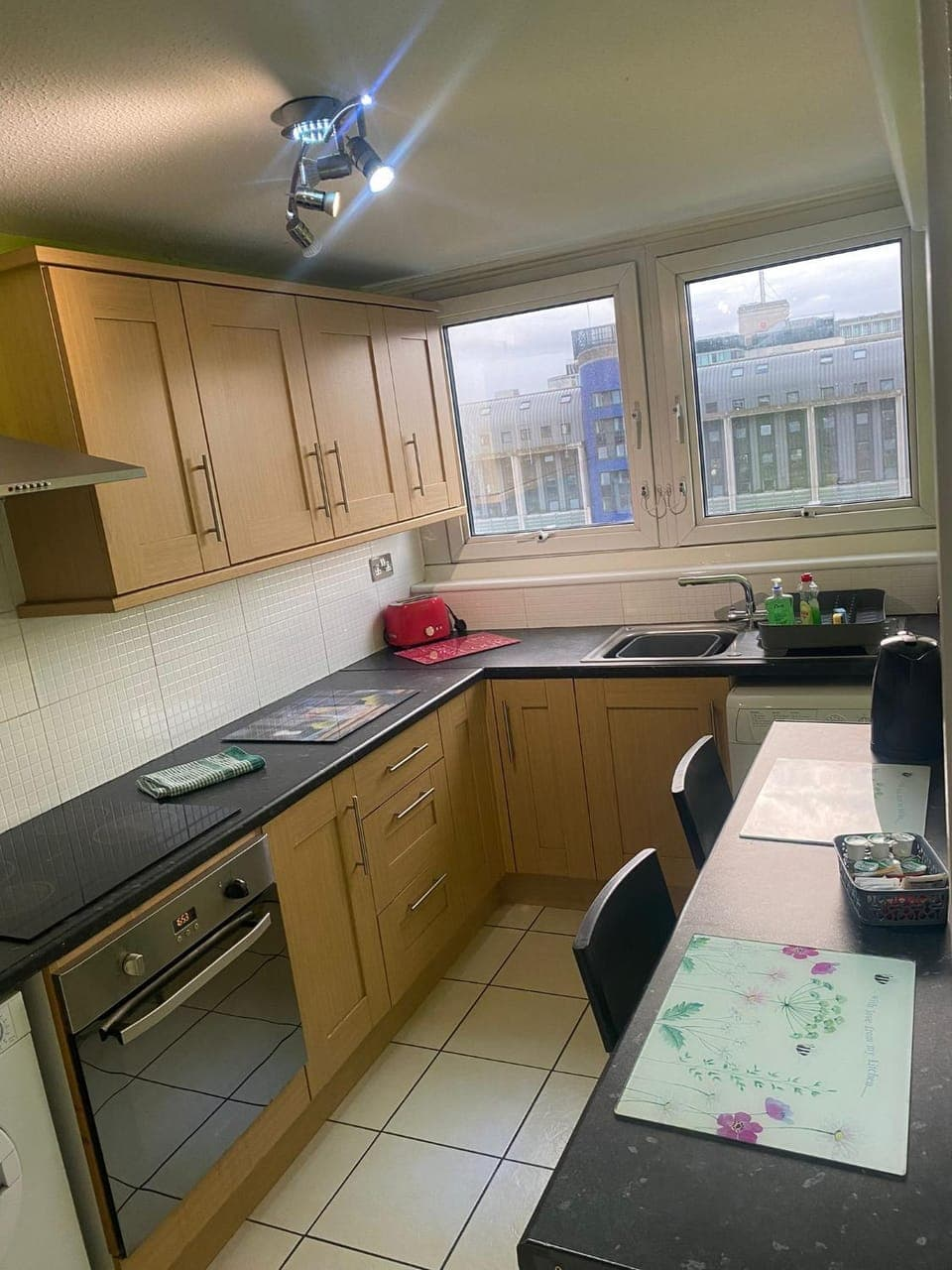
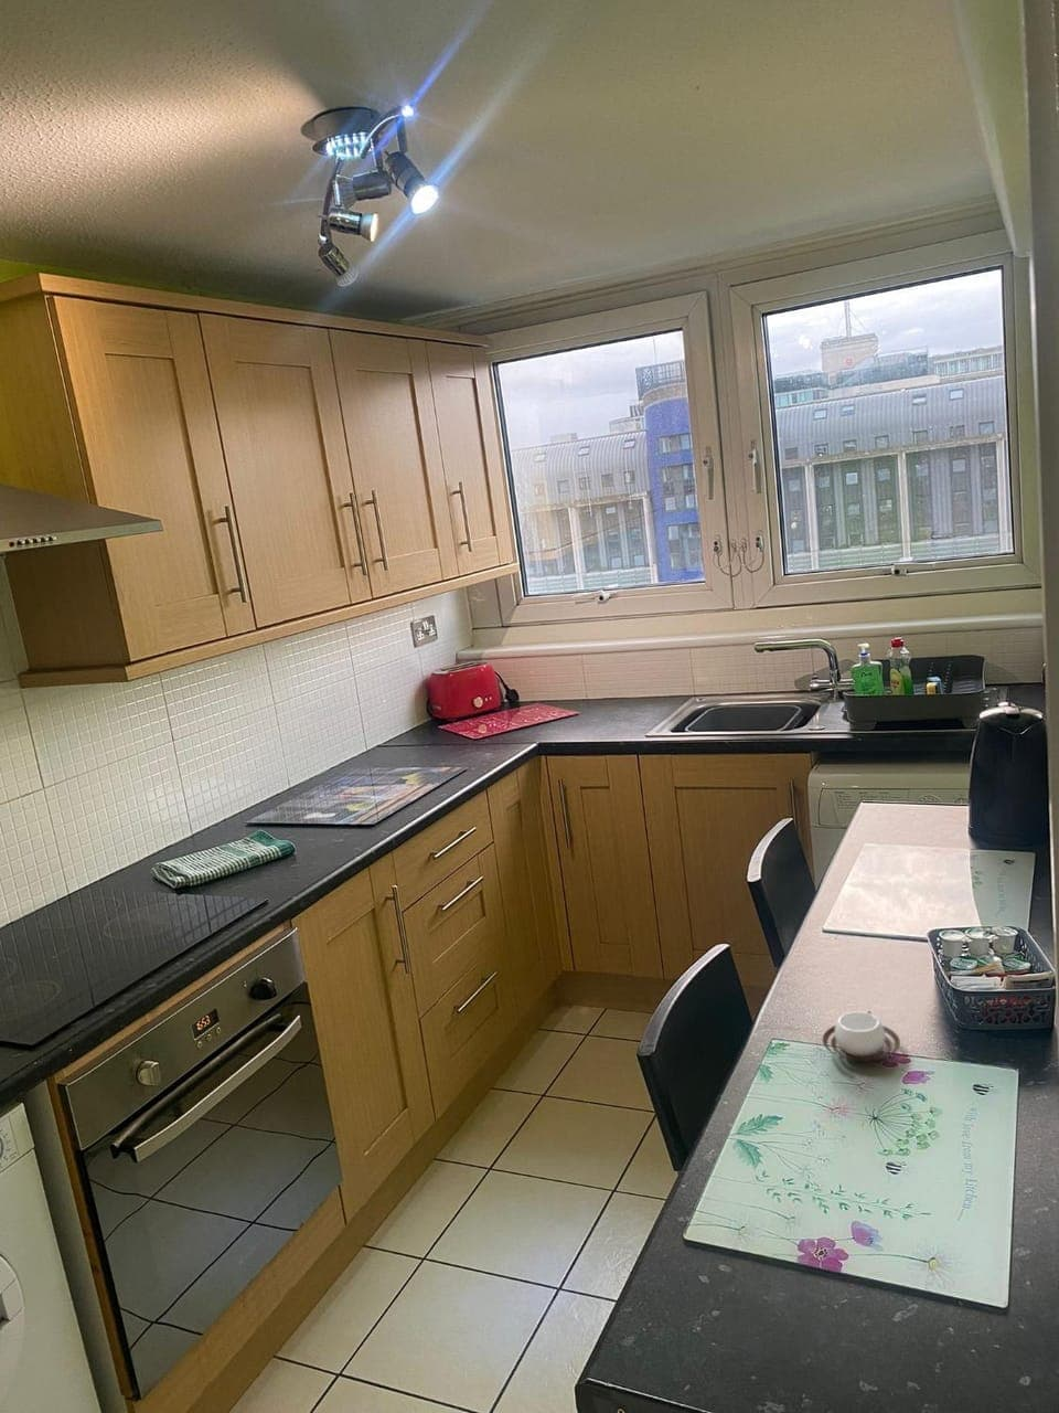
+ cup (860, 1037)
